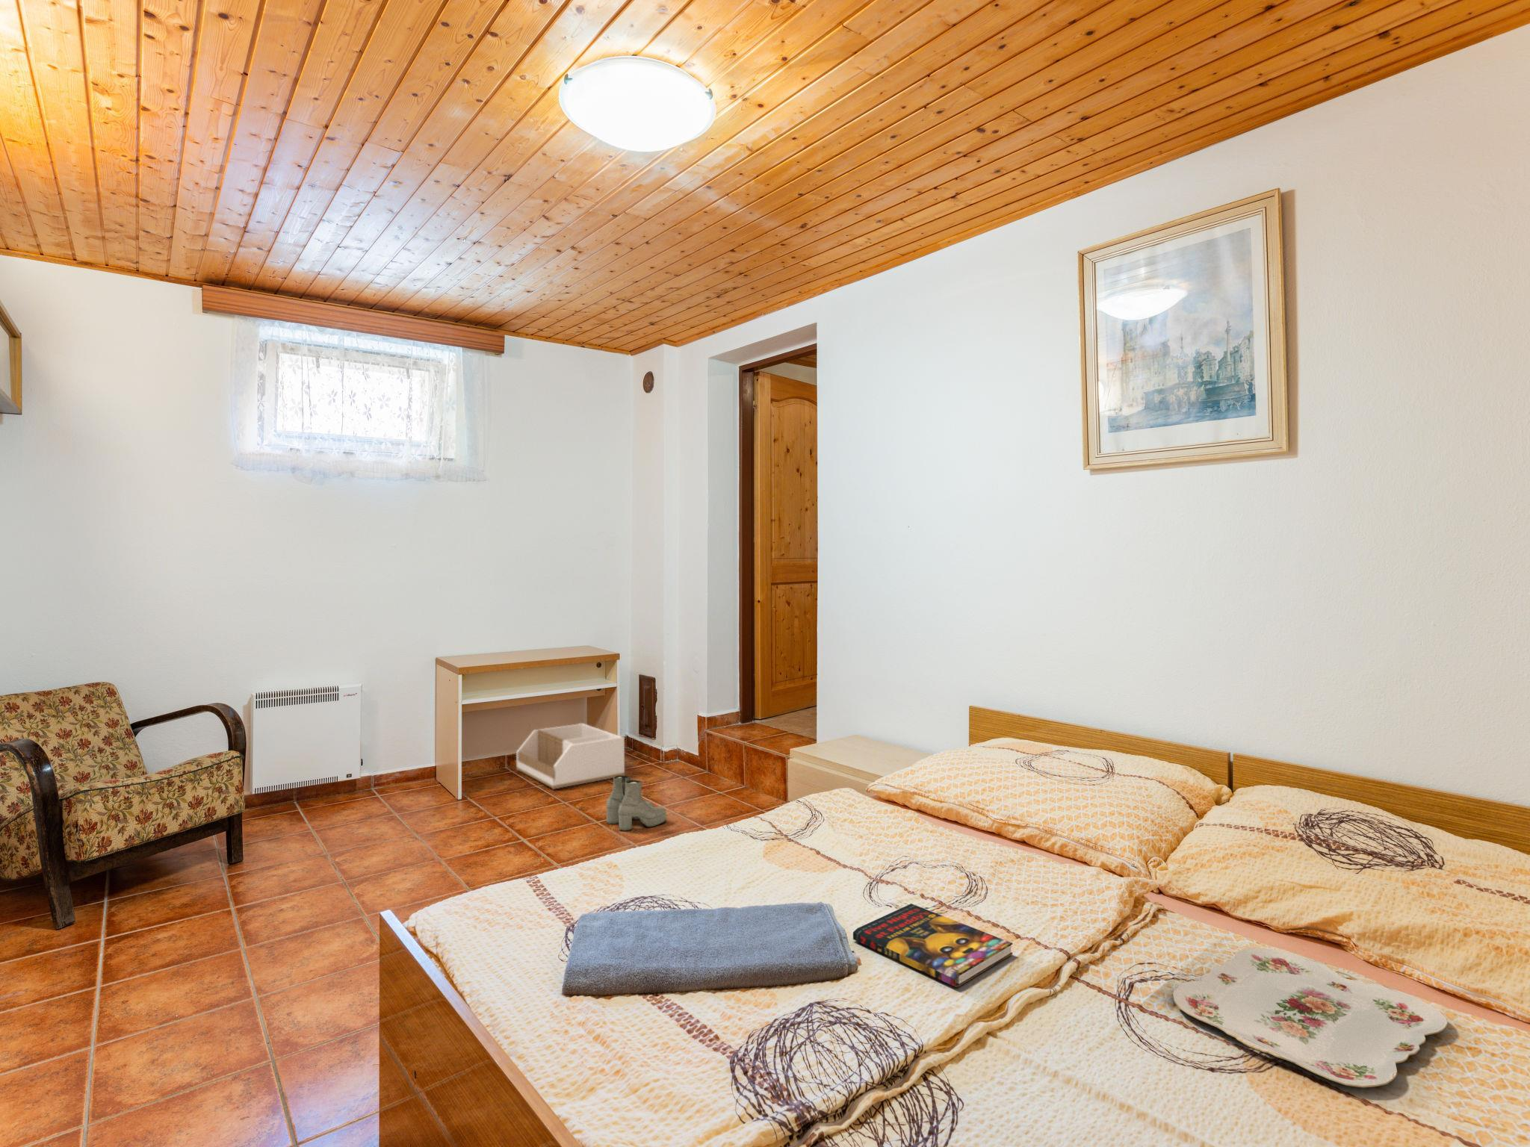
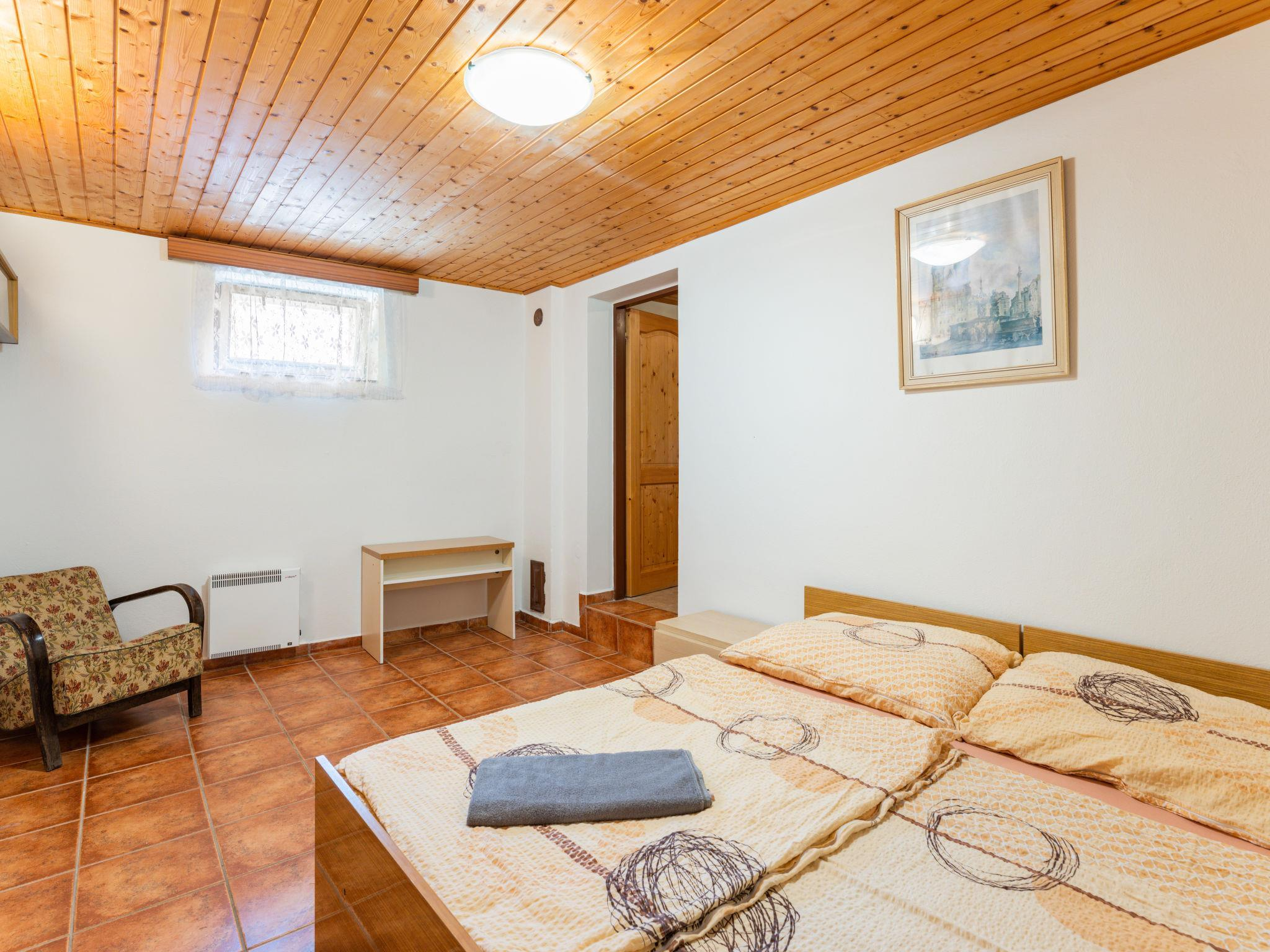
- serving tray (1305, 1008)
- boots (636, 799)
- storage bin (567, 753)
- book (931, 941)
